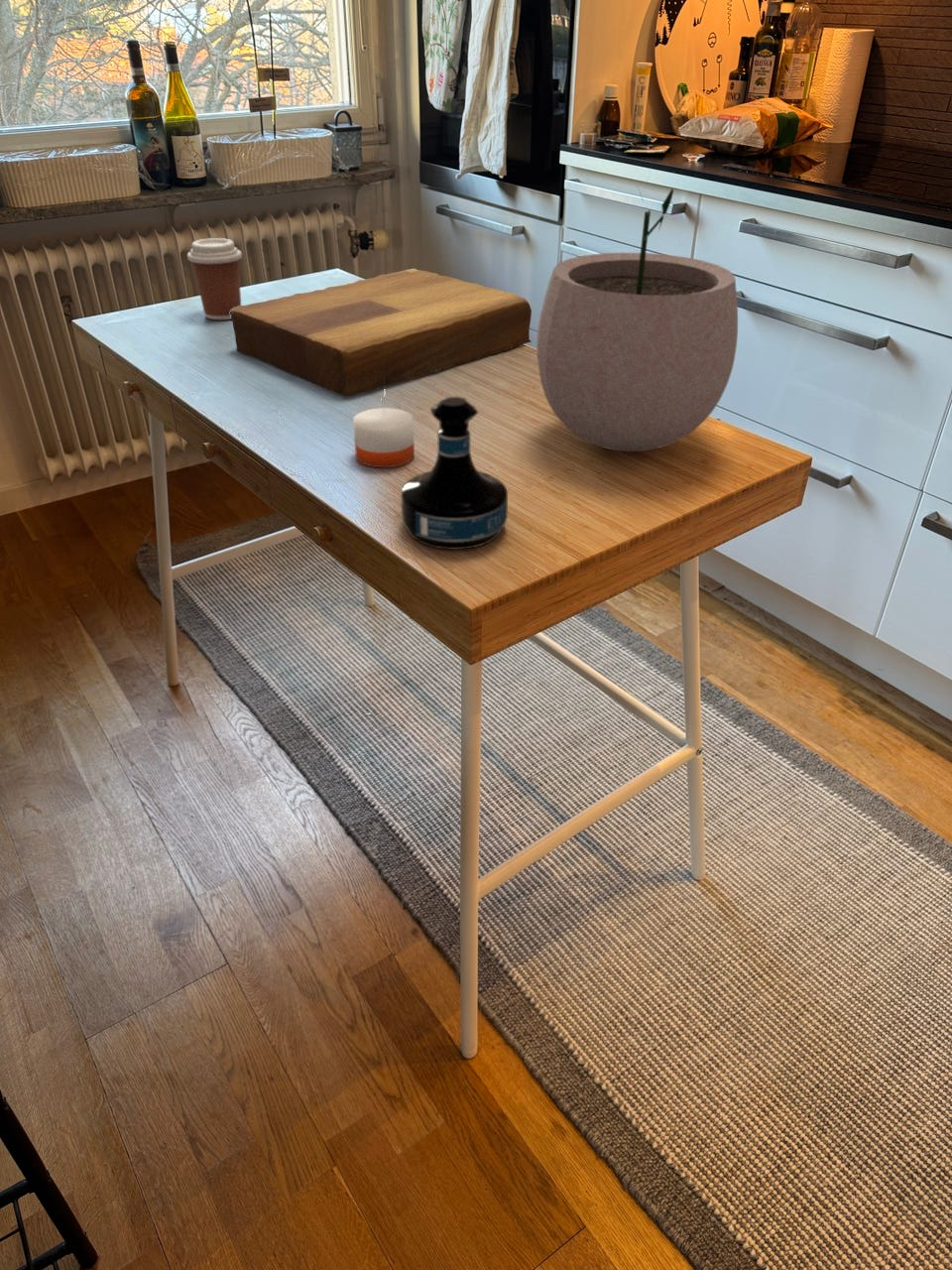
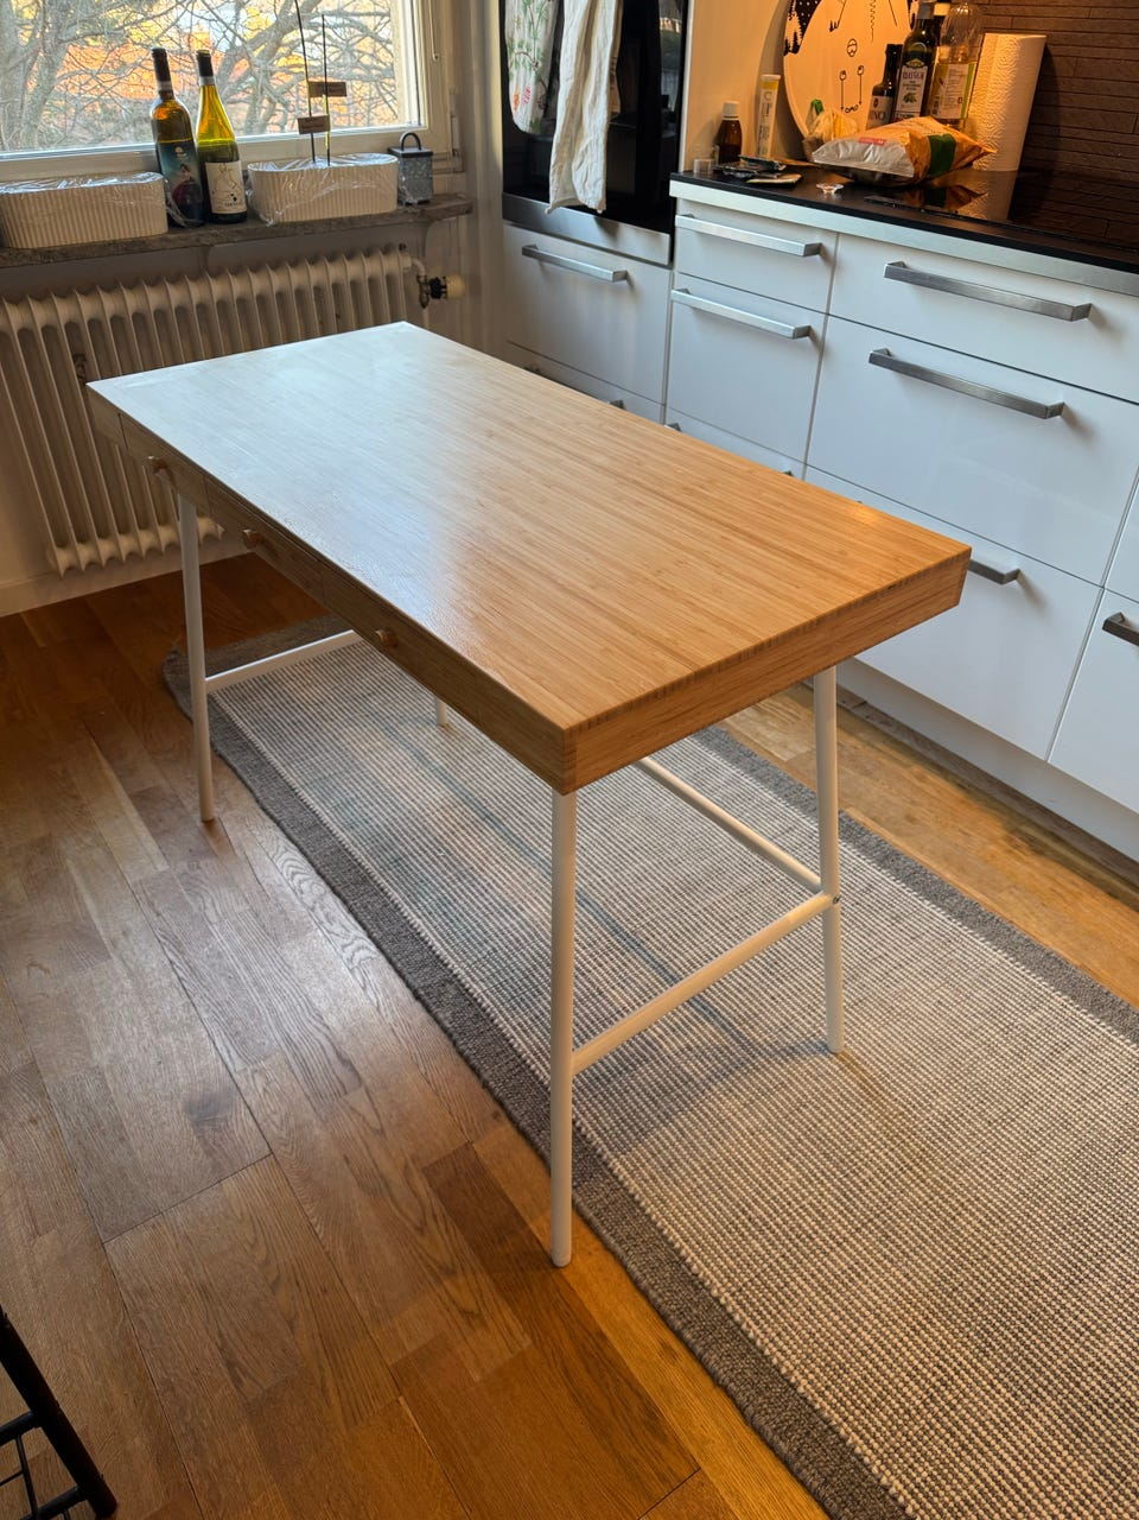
- candle (383, 417)
- tequila bottle (454, 466)
- cutting board (386, 323)
- plant pot (637, 322)
- coffee cup (218, 279)
